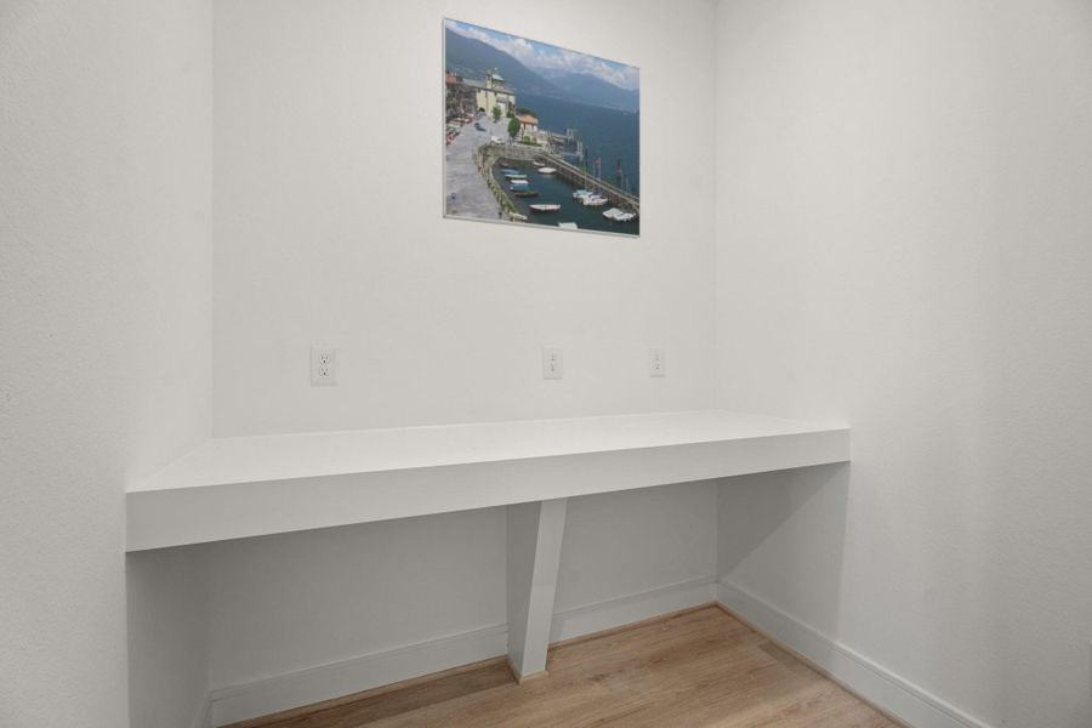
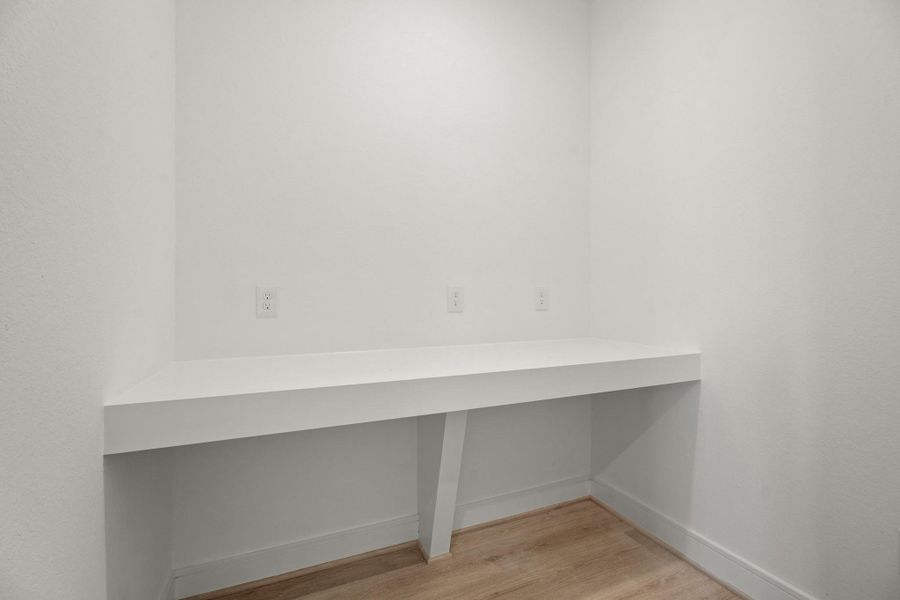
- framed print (548, 137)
